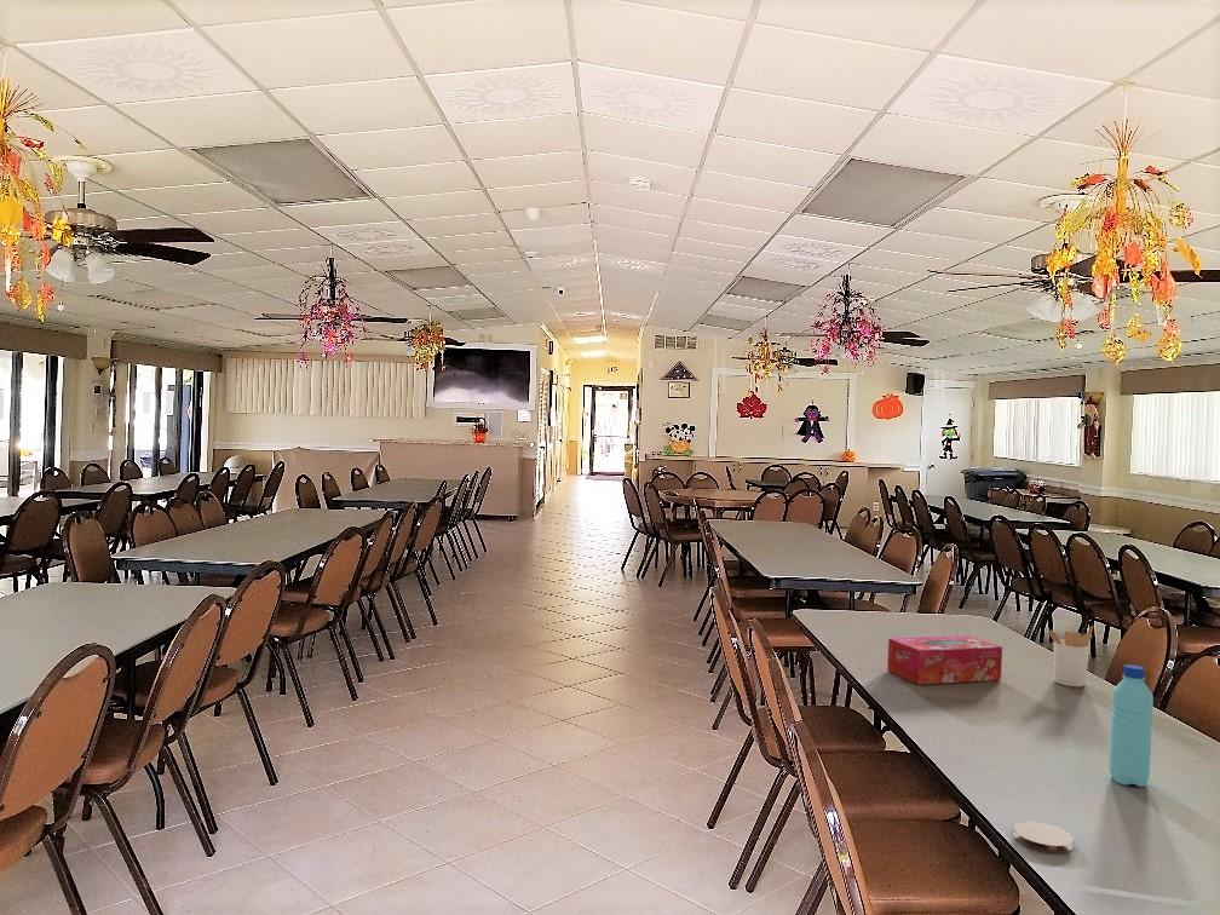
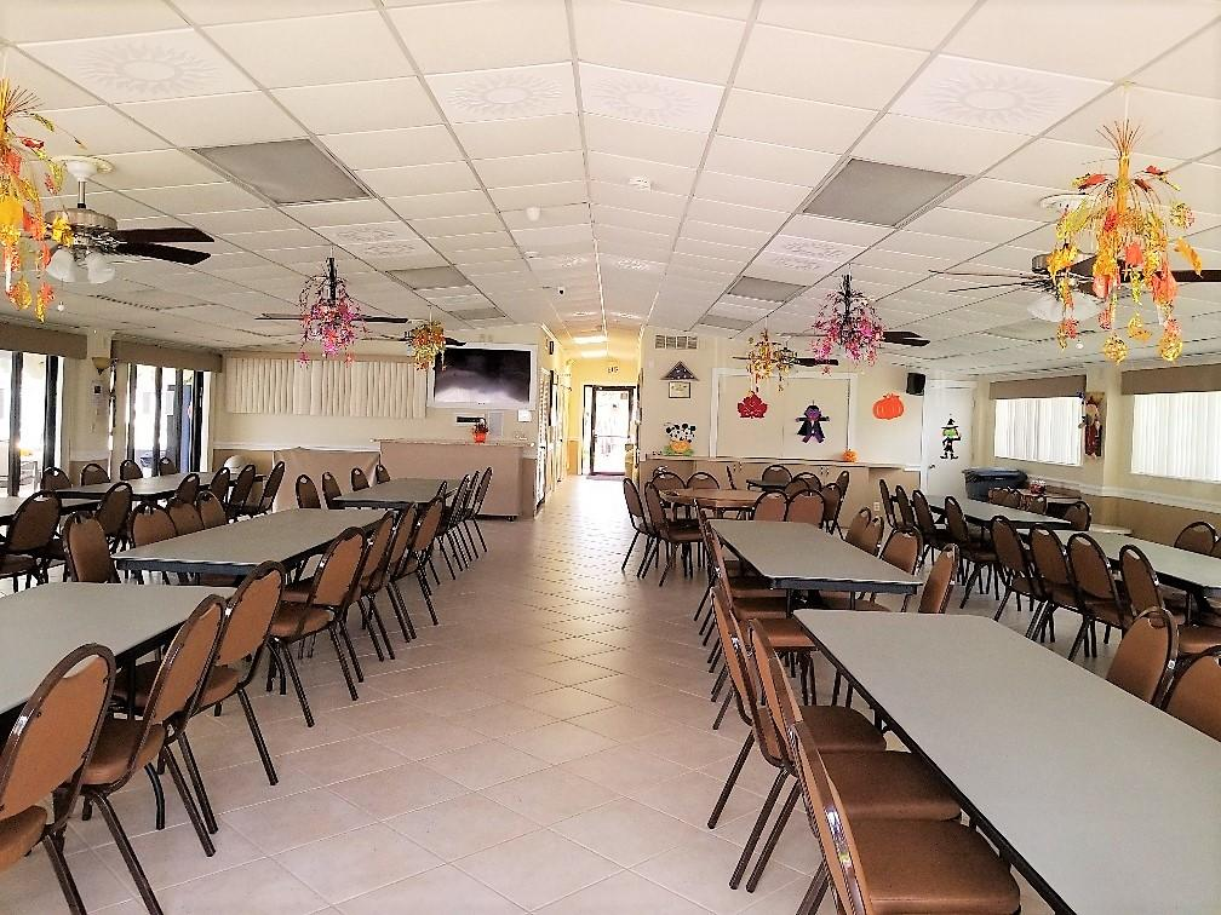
- tissue box (944, 658)
- water bottle (1130, 724)
- utensil holder (1072, 655)
- coaster (1042, 836)
